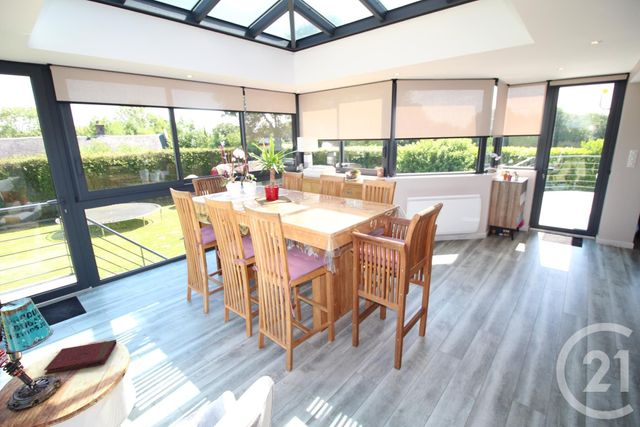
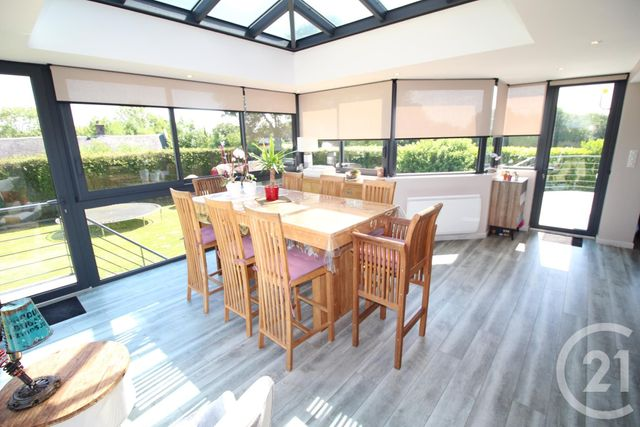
- book (82, 355)
